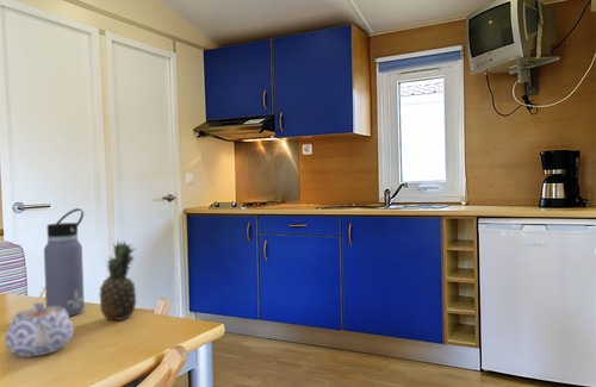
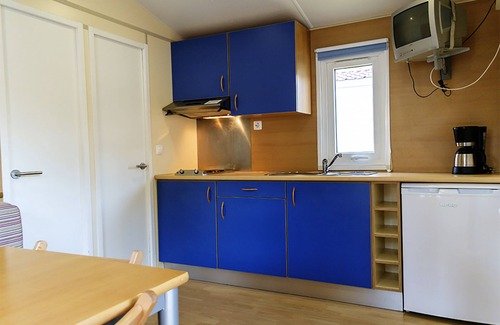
- fruit (118, 277)
- water bottle (64, 261)
- teapot (39, 326)
